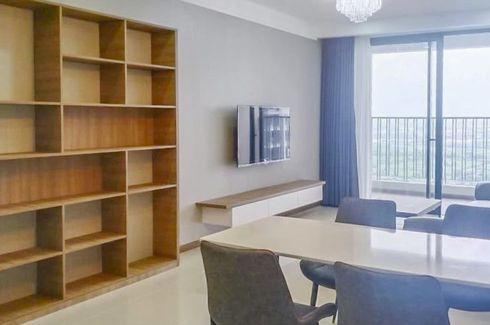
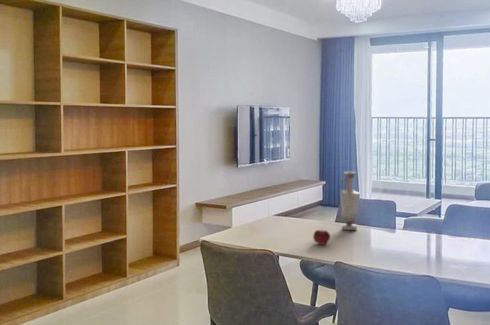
+ vase (349, 200)
+ fruit (321, 236)
